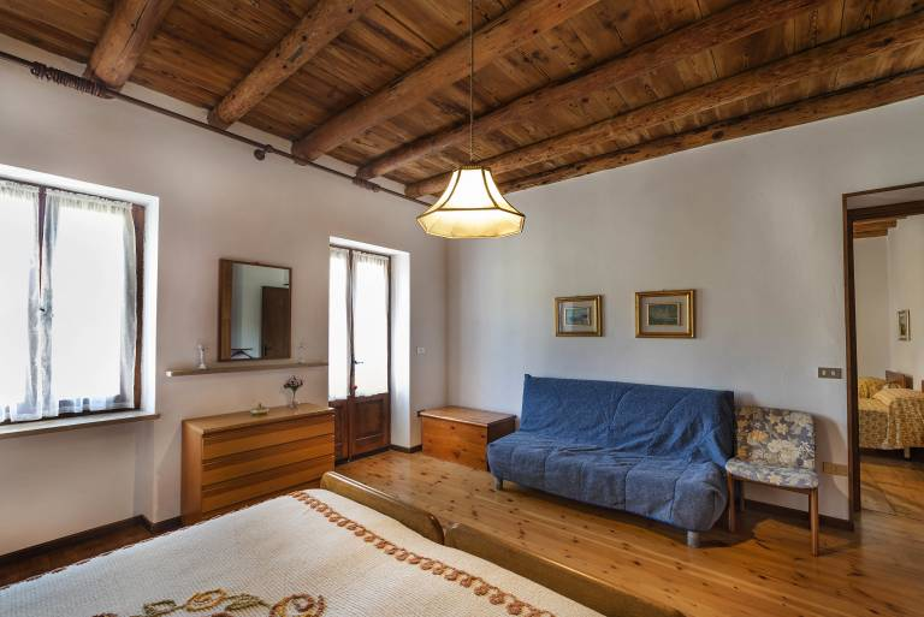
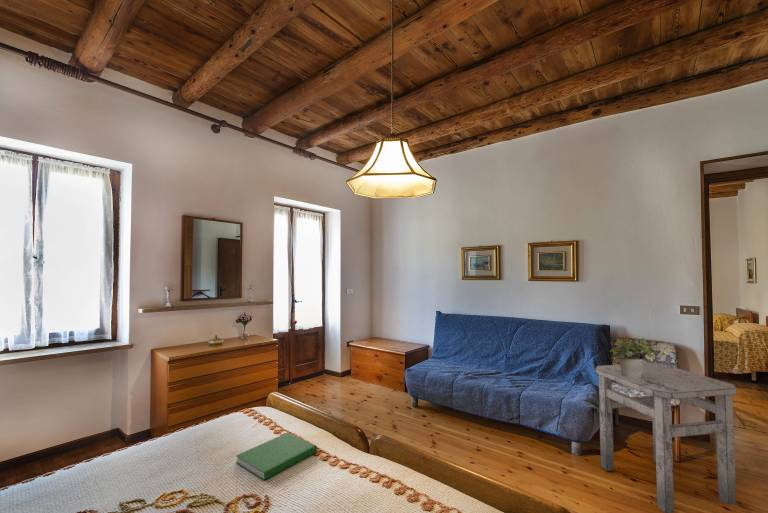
+ potted plant (633, 357)
+ side table (660, 429)
+ hardcover book (277, 454)
